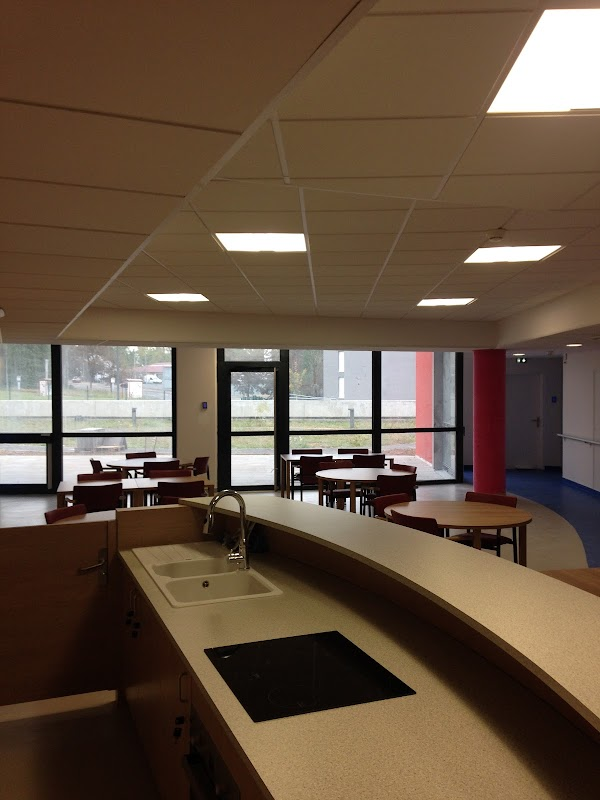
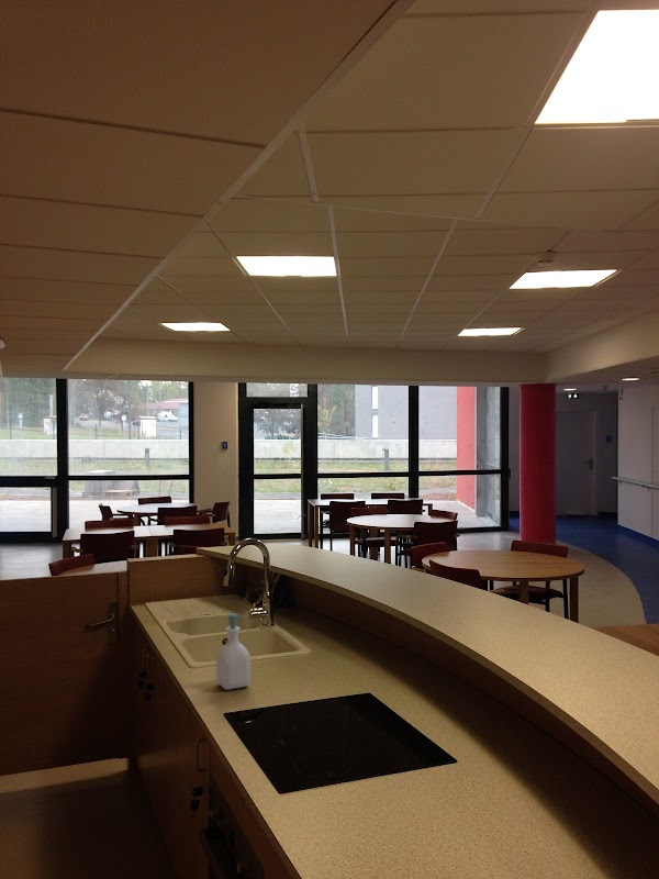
+ soap bottle (233, 649)
